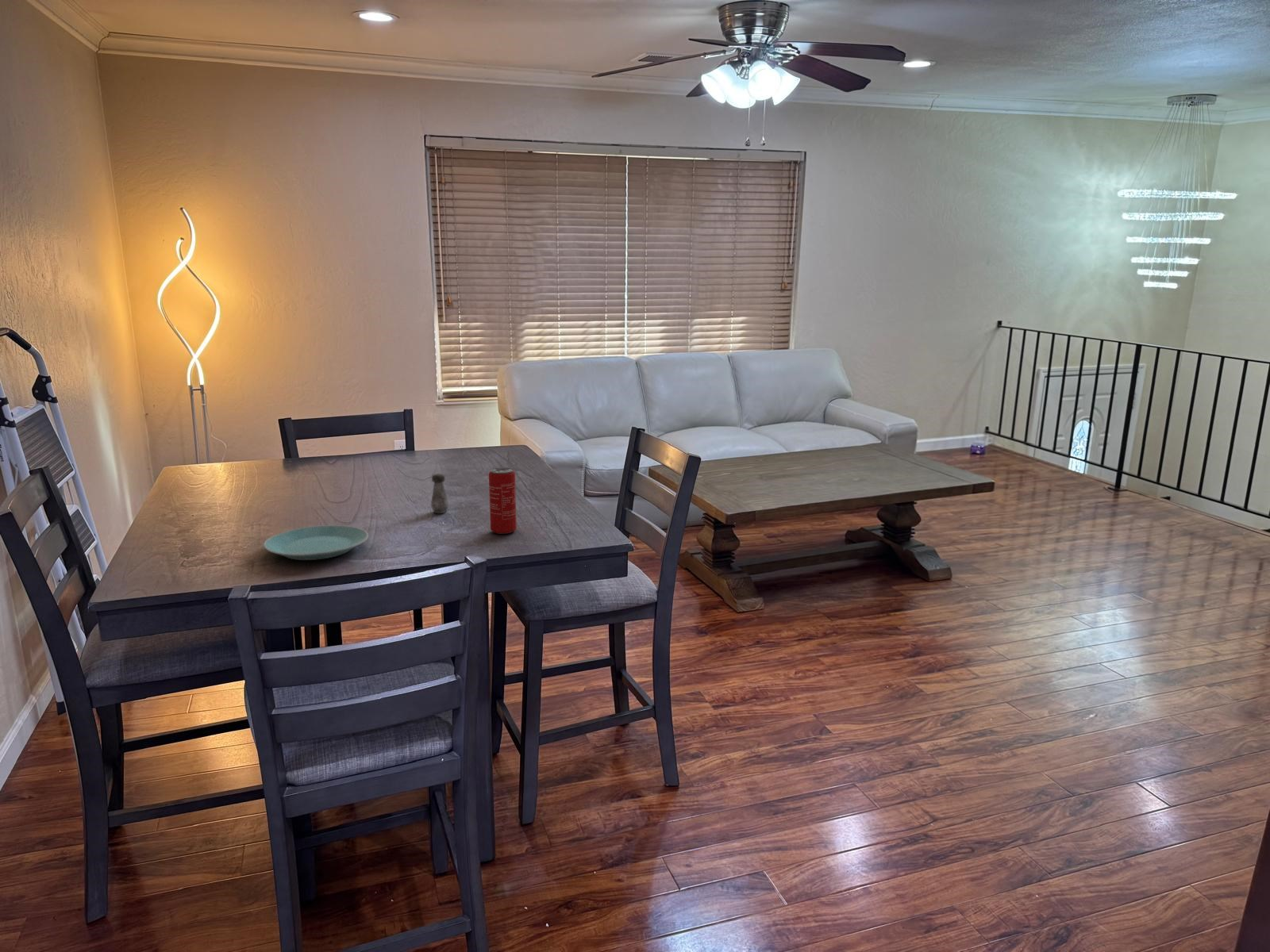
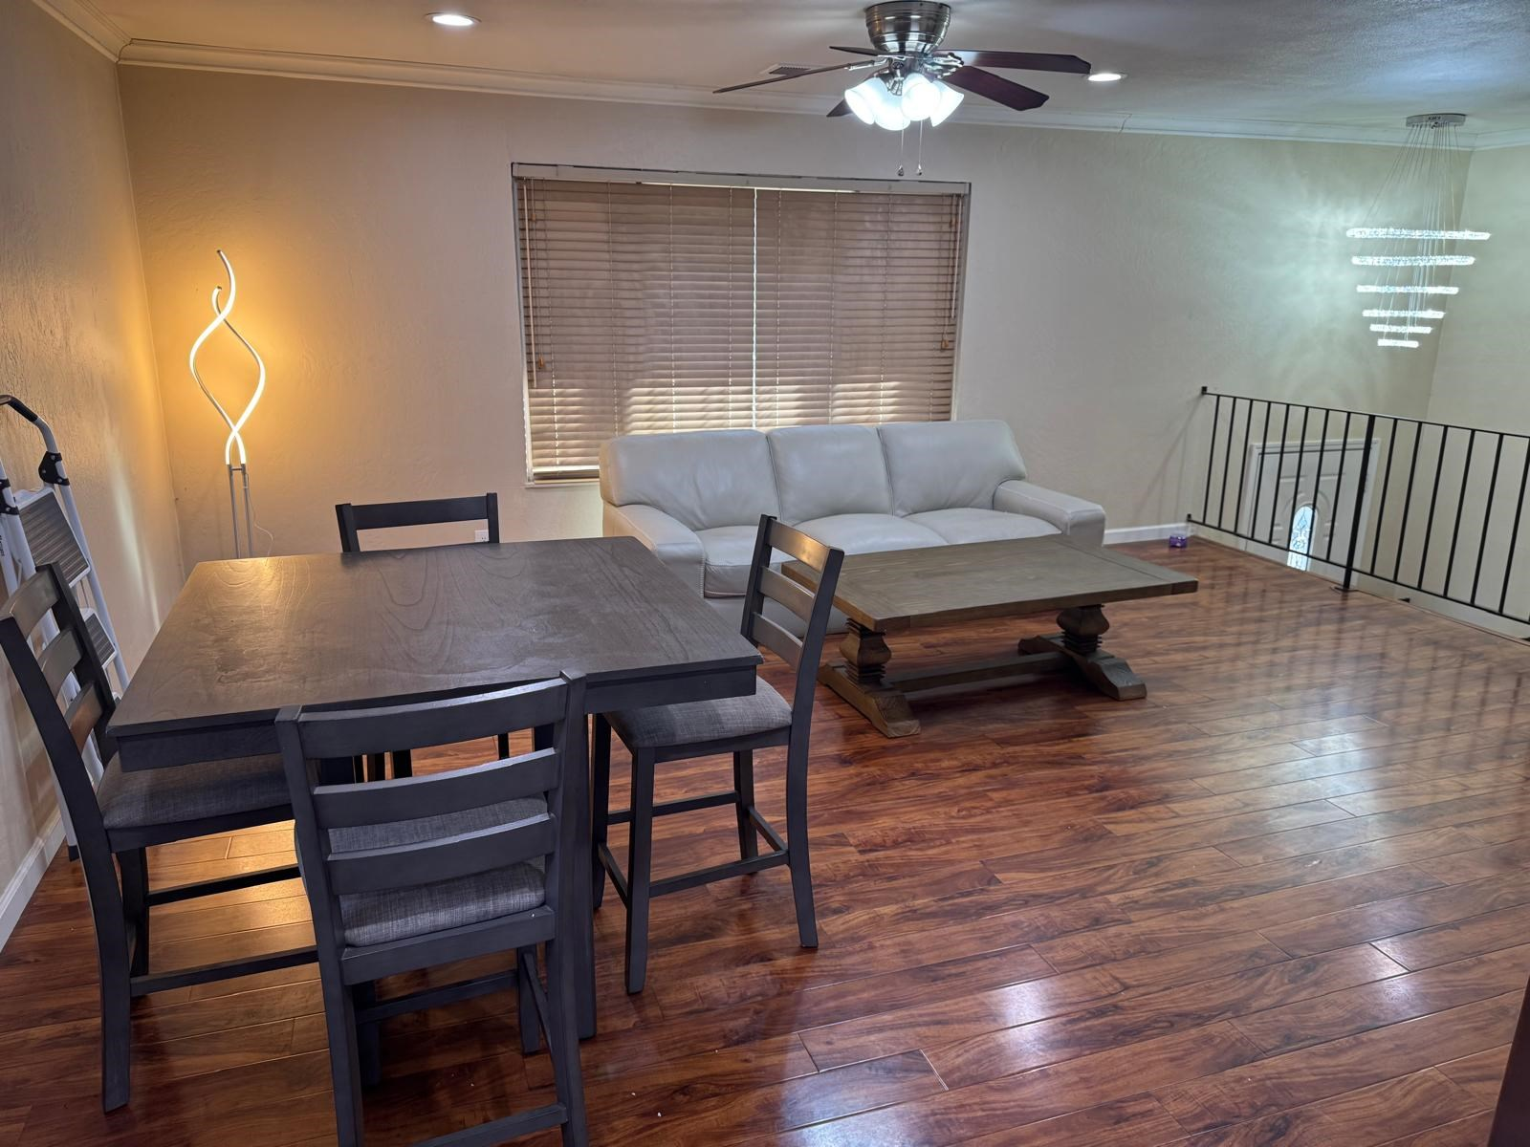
- salt shaker (439, 493)
- plate (317, 543)
- beverage can (502, 501)
